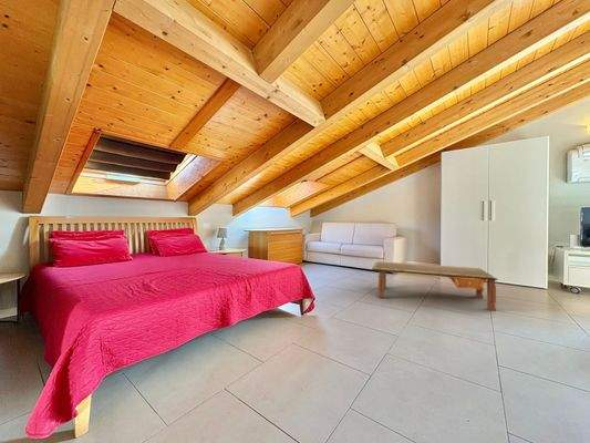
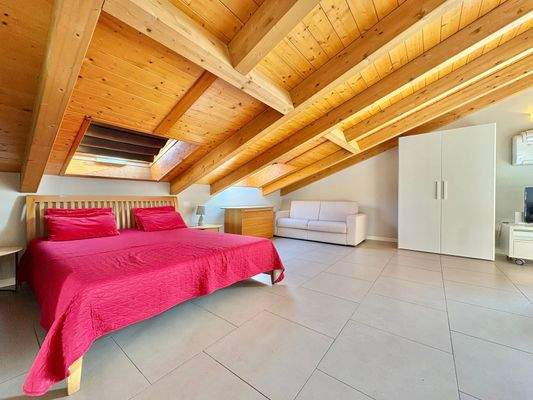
- coffee table (426, 274)
